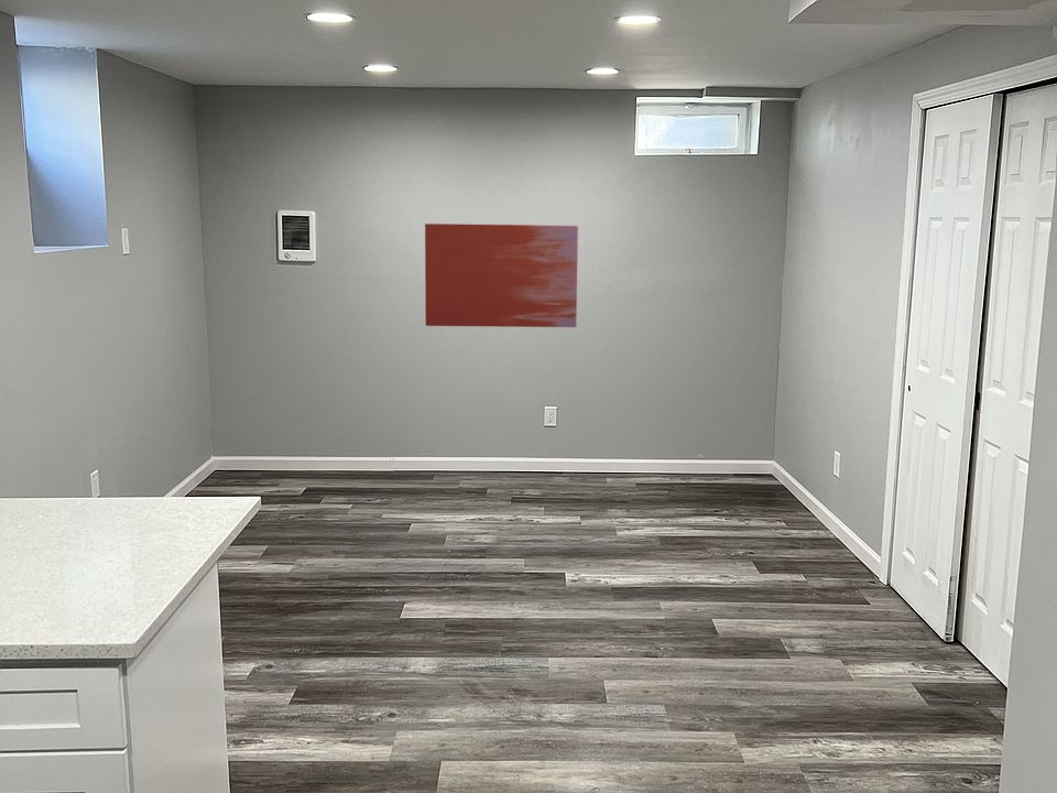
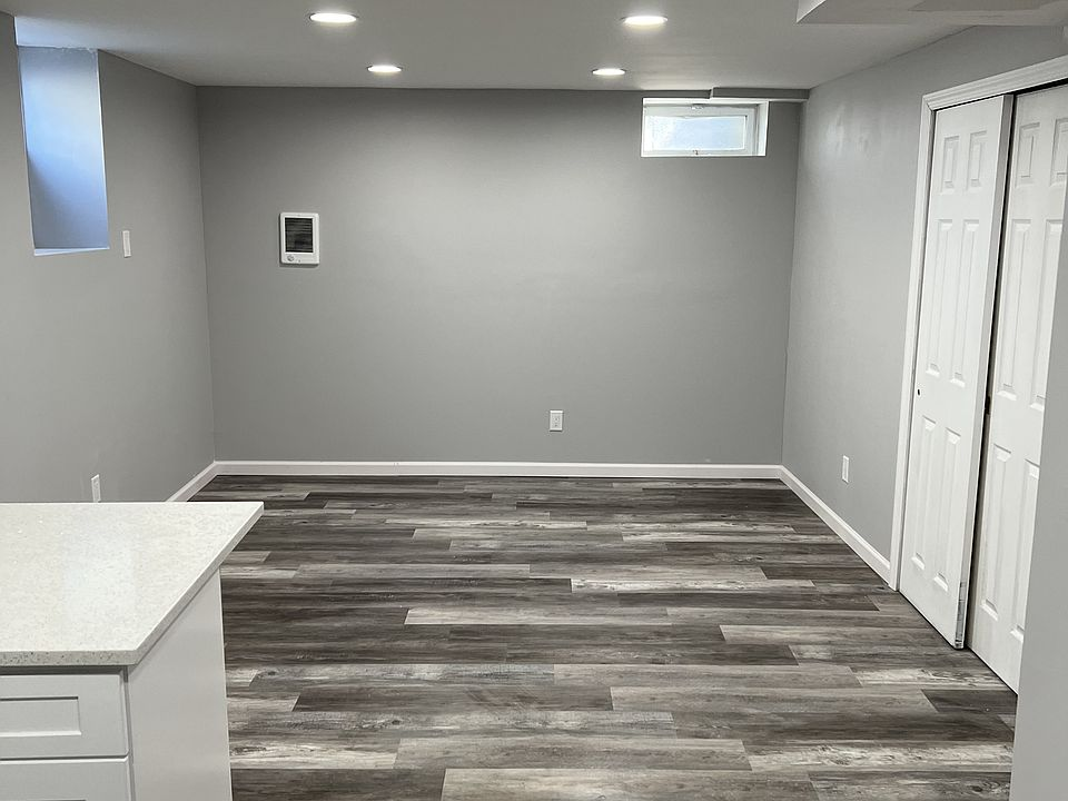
- wall art (501, 275)
